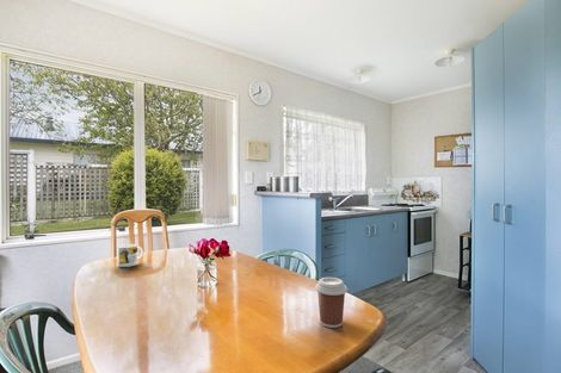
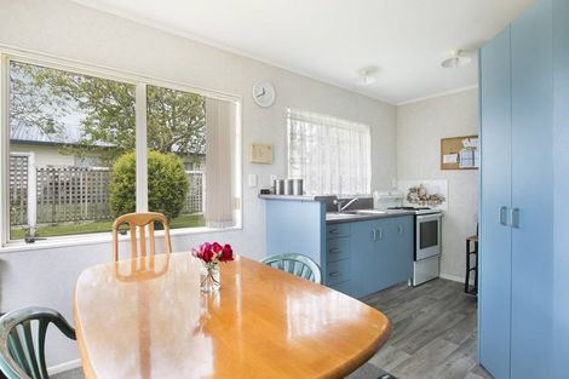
- mug (131, 254)
- coffee cup (331, 301)
